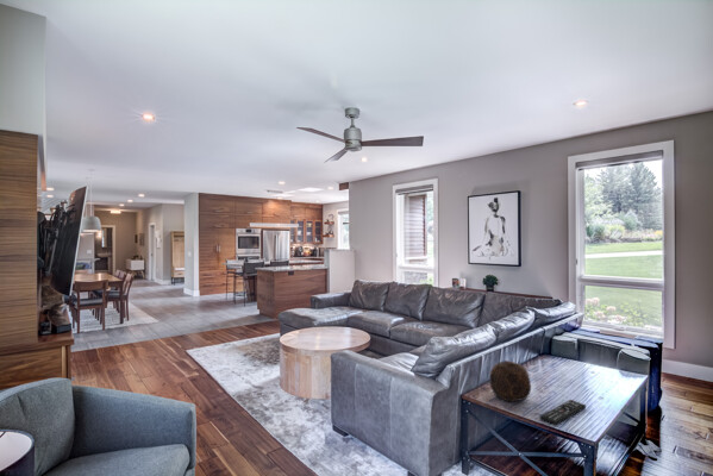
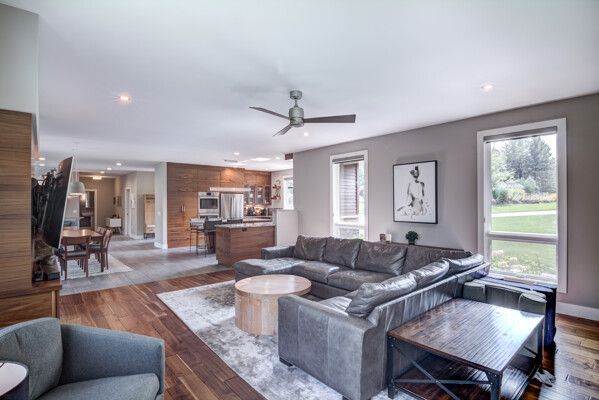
- remote control (563, 411)
- soccer ball (509, 378)
